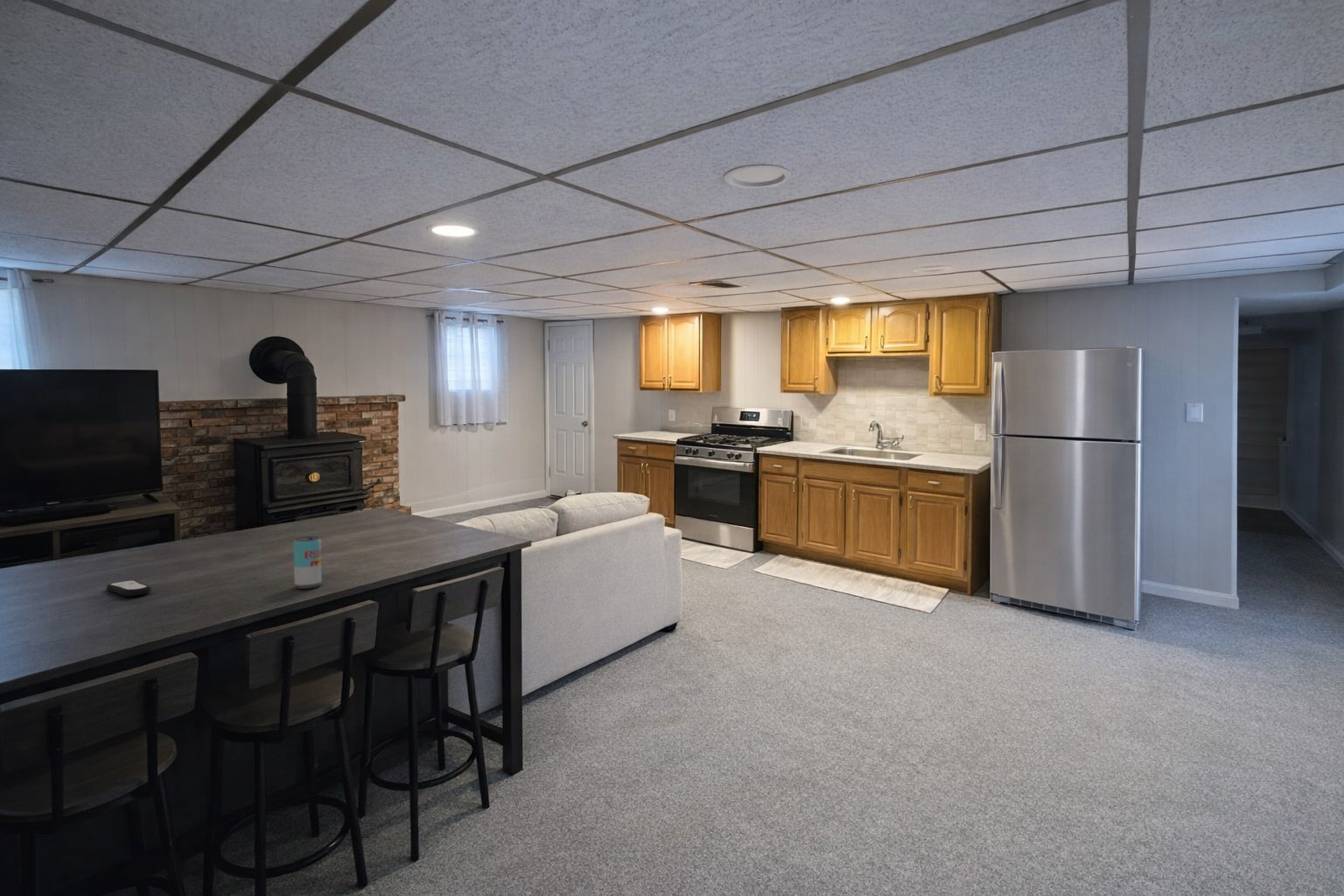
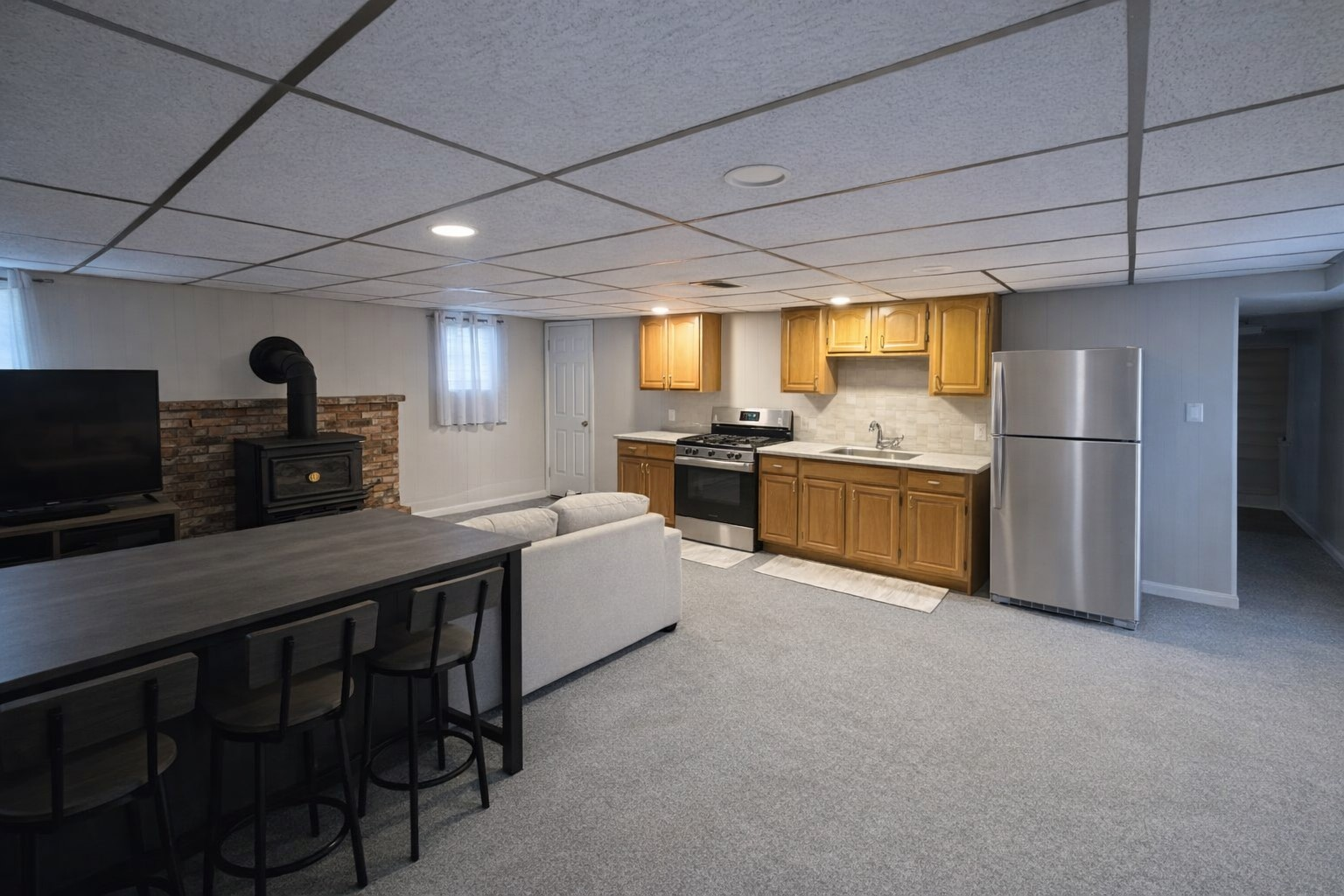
- remote control (130, 588)
- beverage can (307, 562)
